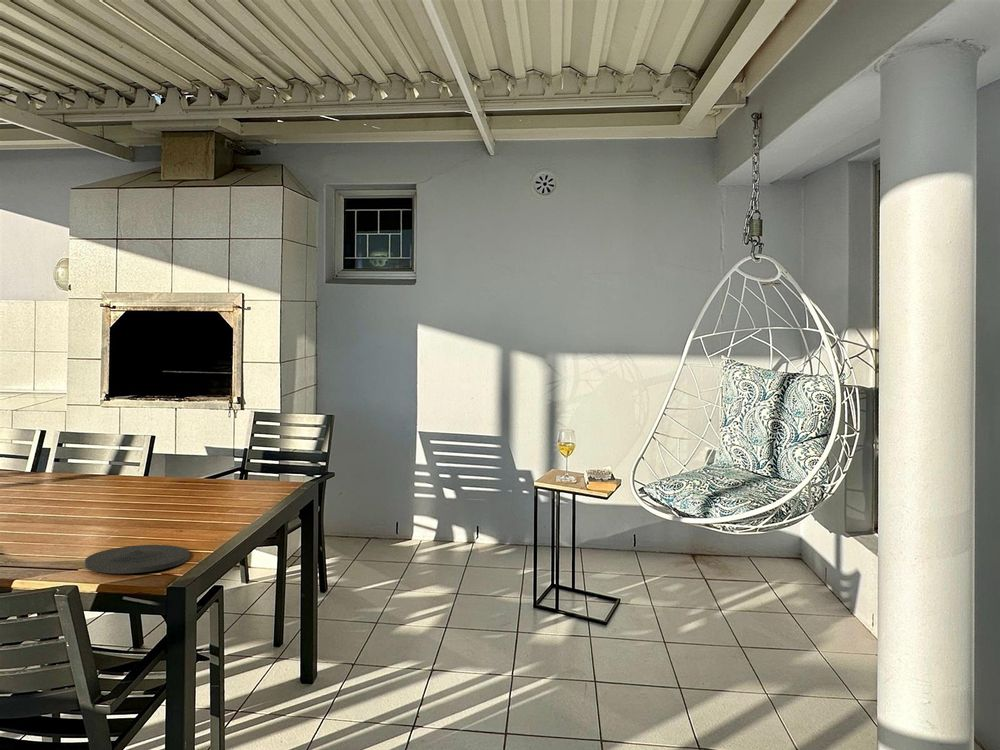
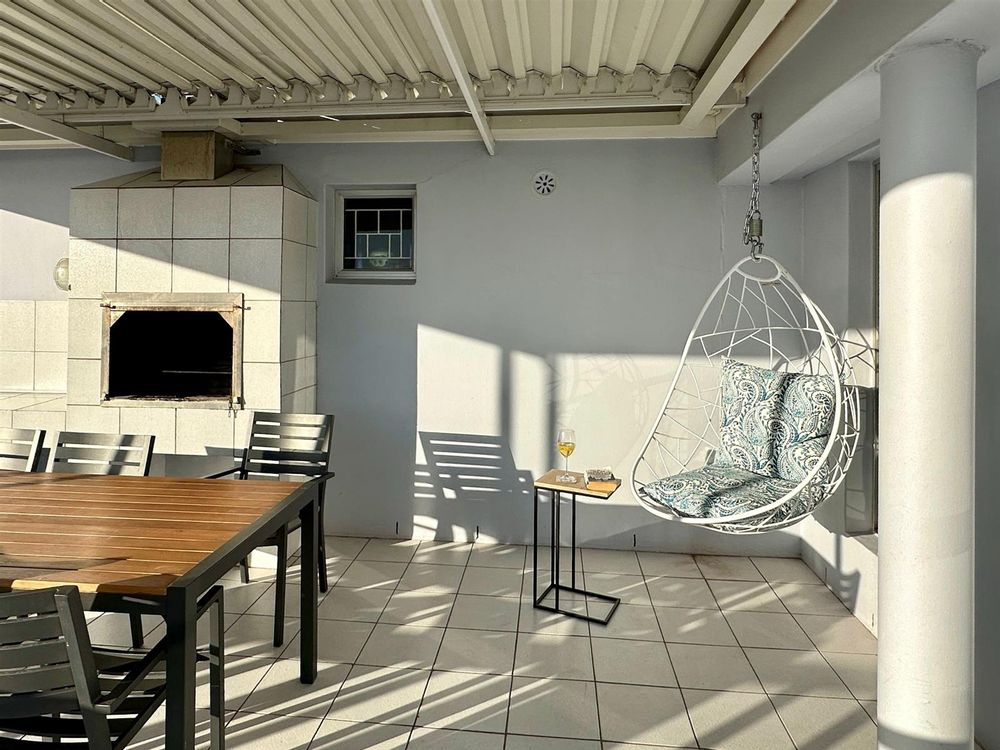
- plate (138, 554)
